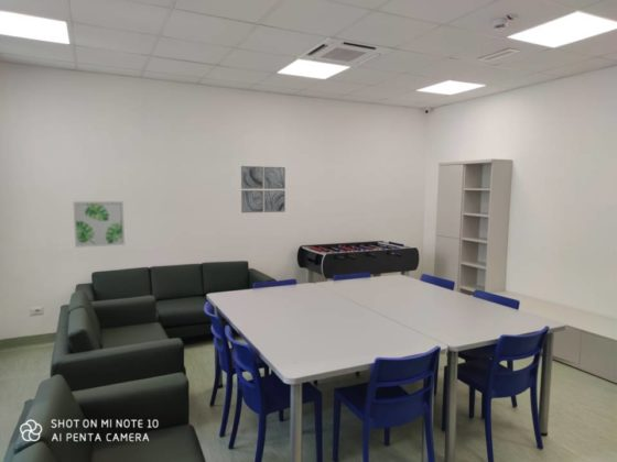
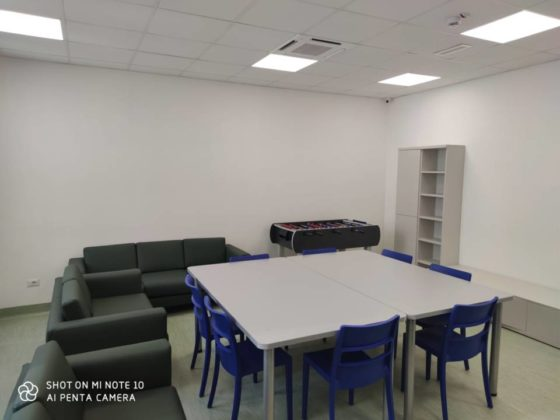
- wall art (99, 223)
- wall art (262, 188)
